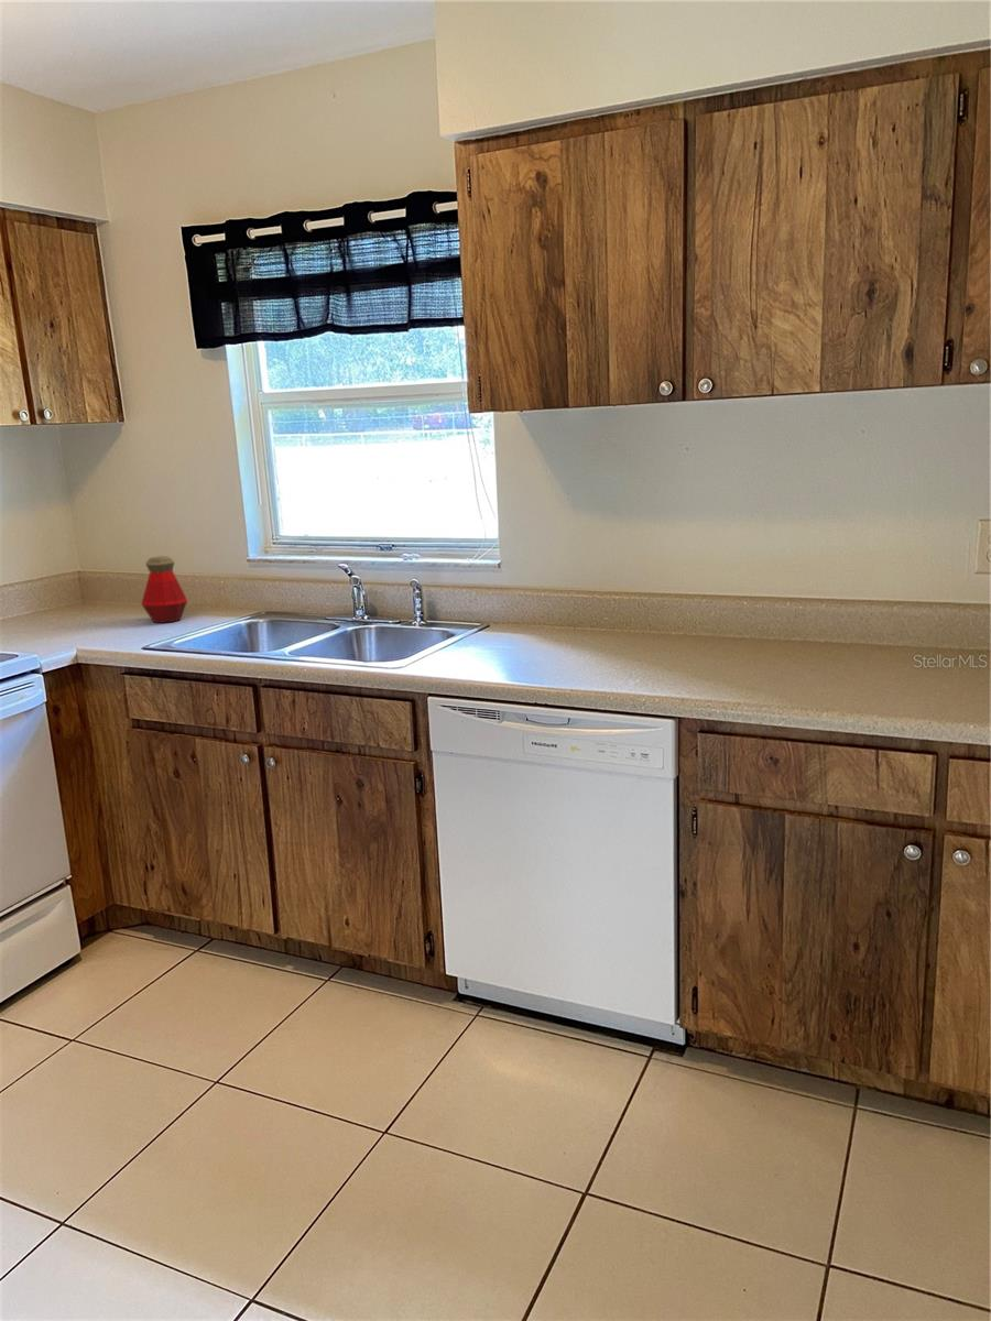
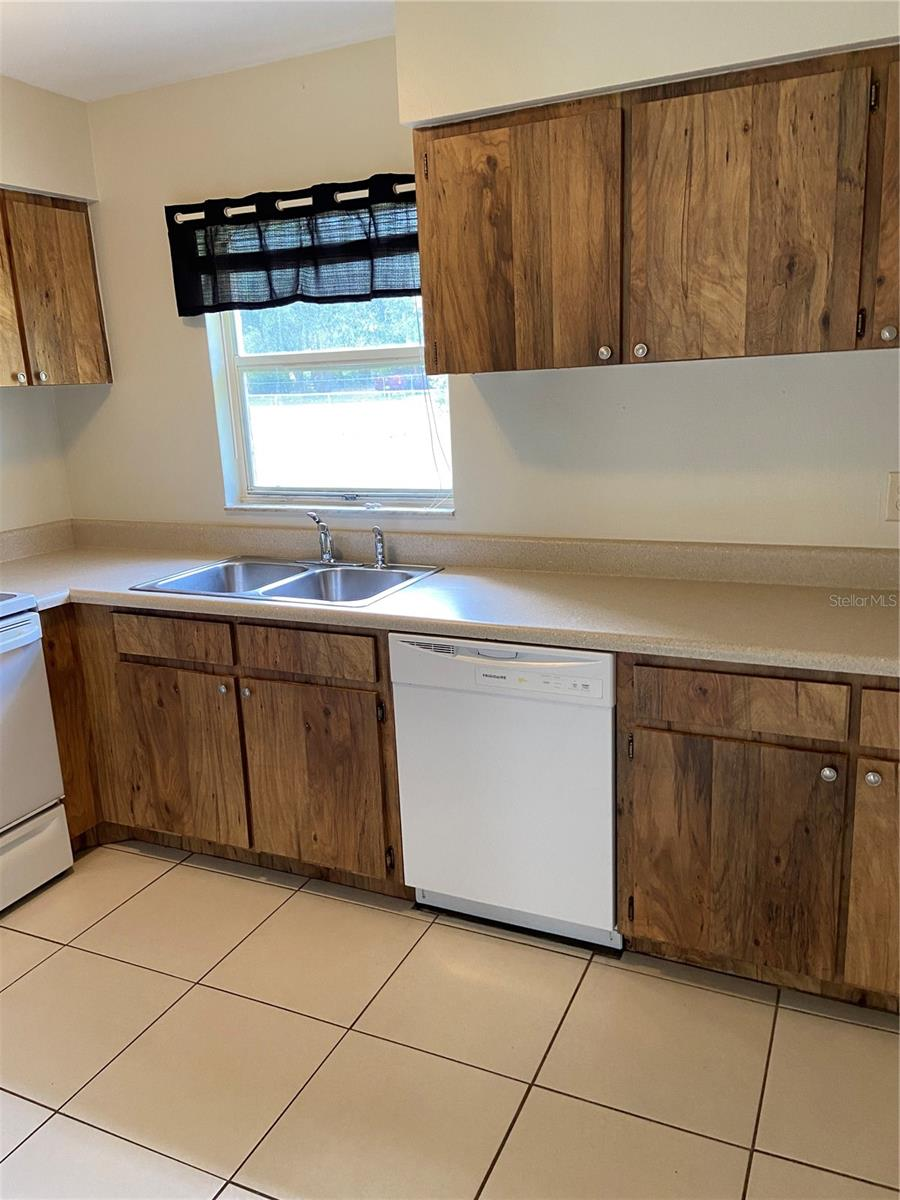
- bottle (162, 589)
